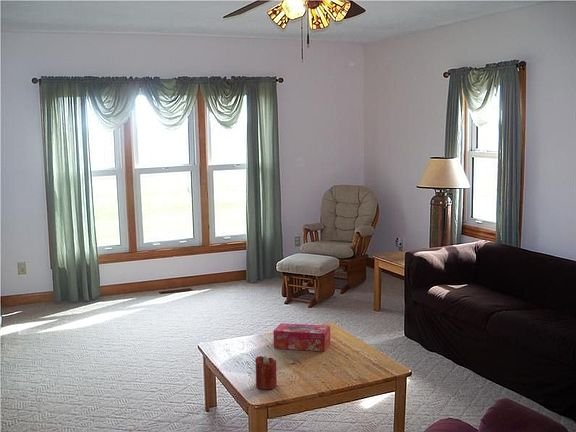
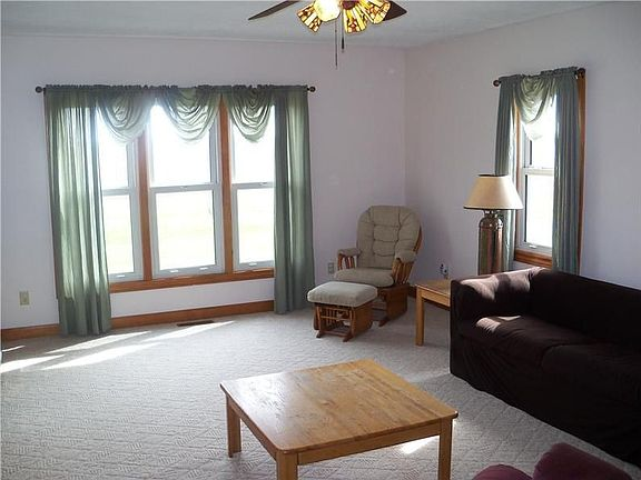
- tissue box (302, 336)
- candle (266, 370)
